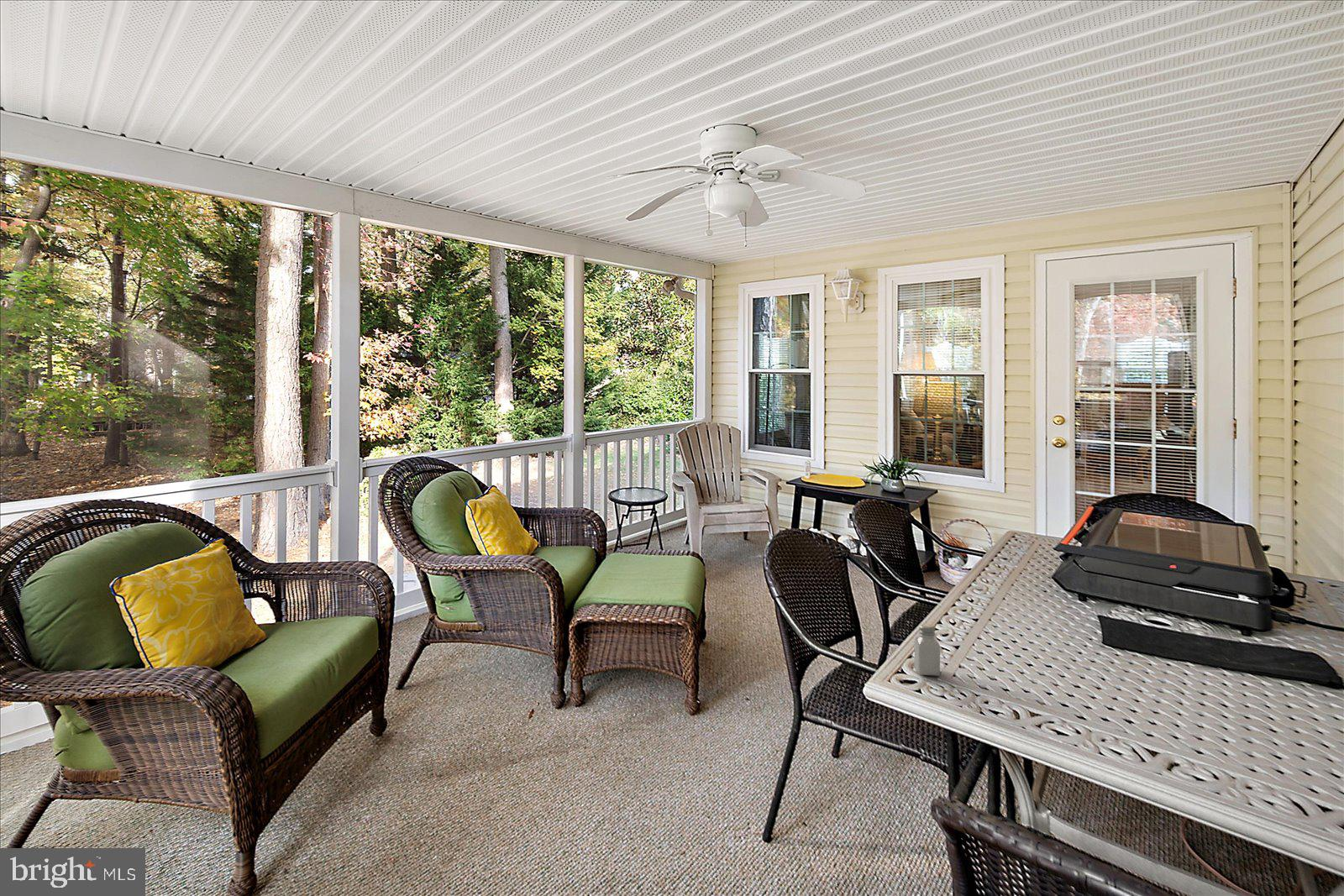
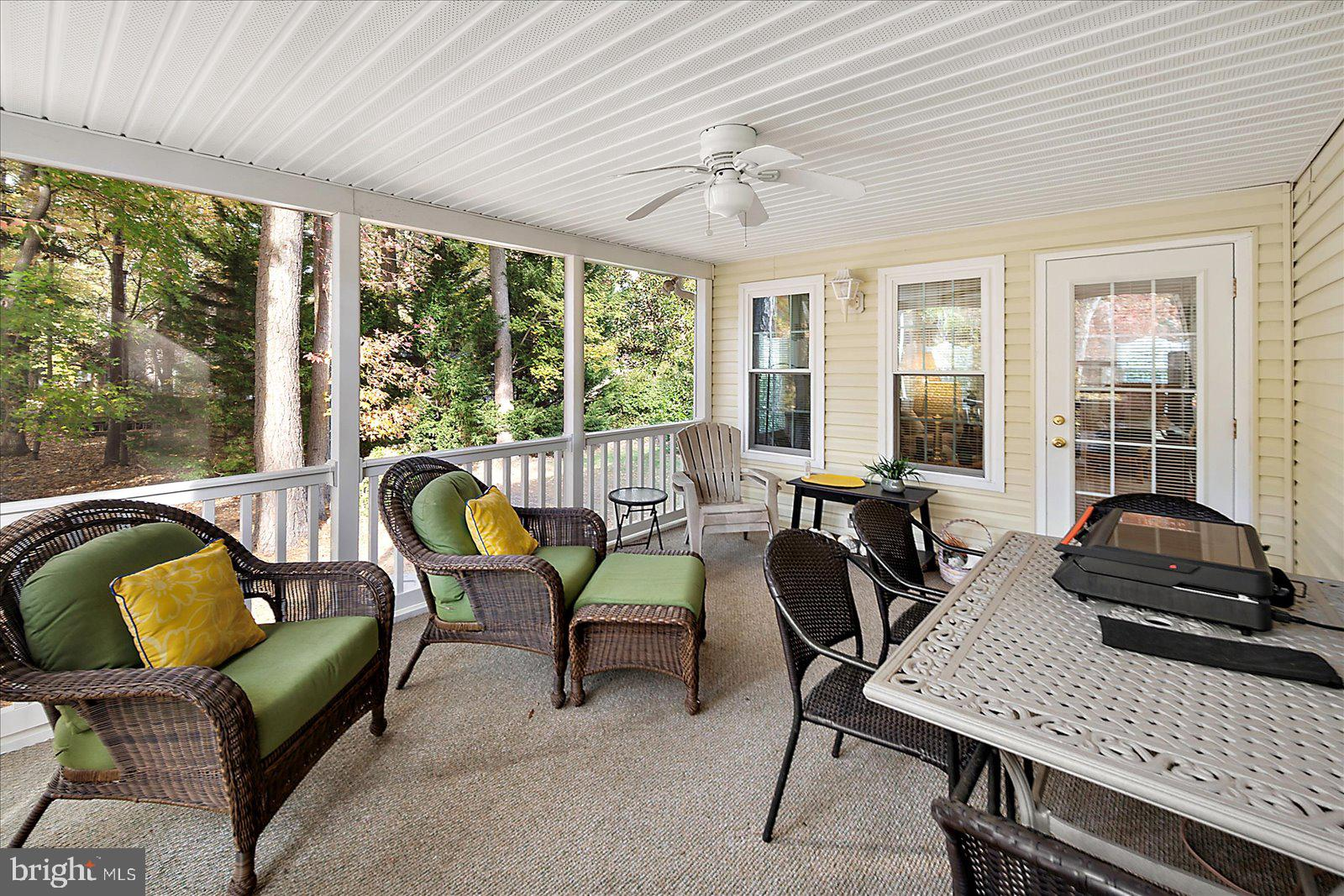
- saltshaker (927, 648)
